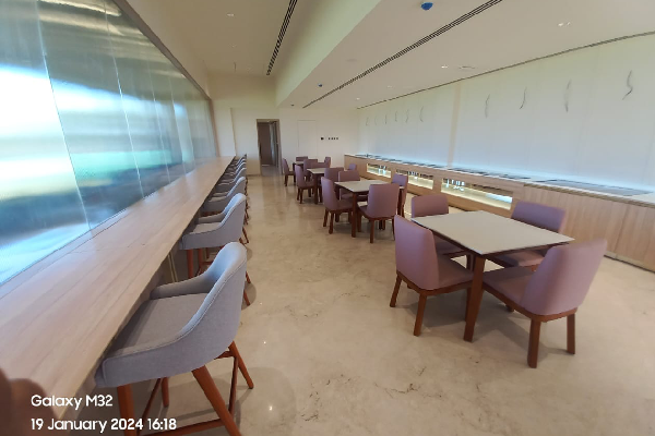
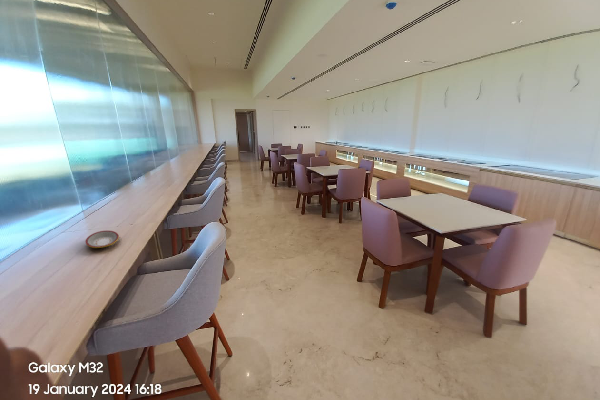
+ plate (102, 240)
